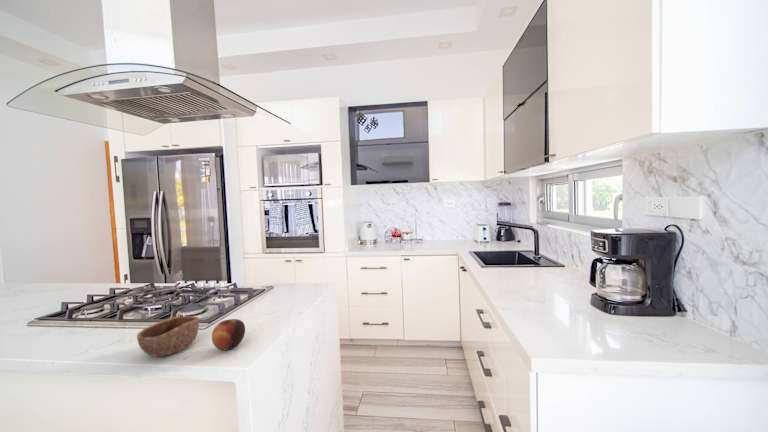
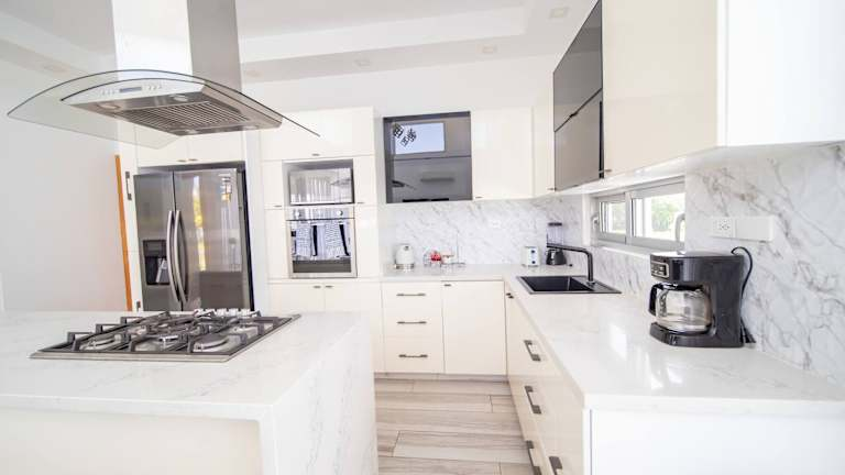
- bowl (170, 336)
- apple (228, 334)
